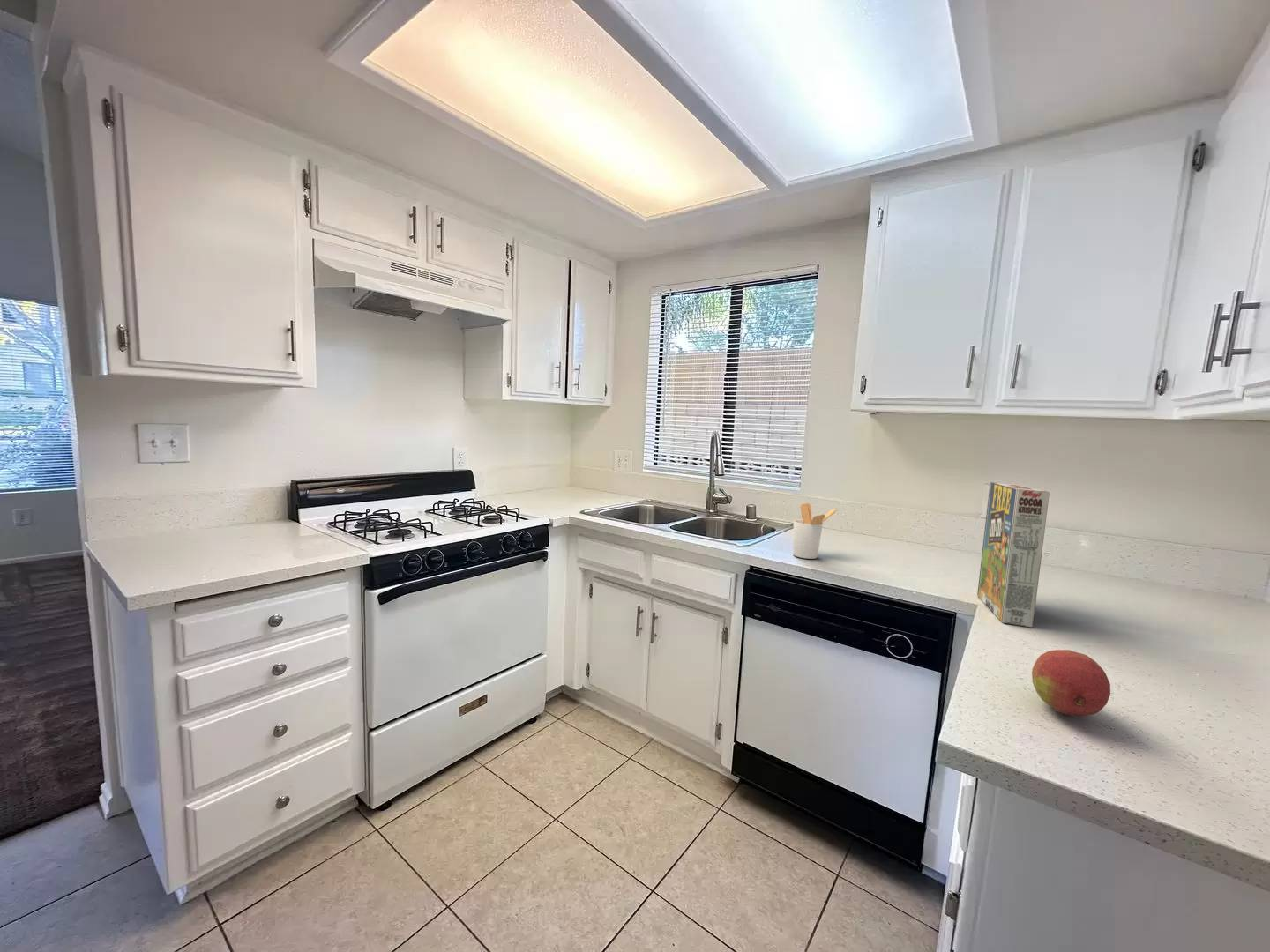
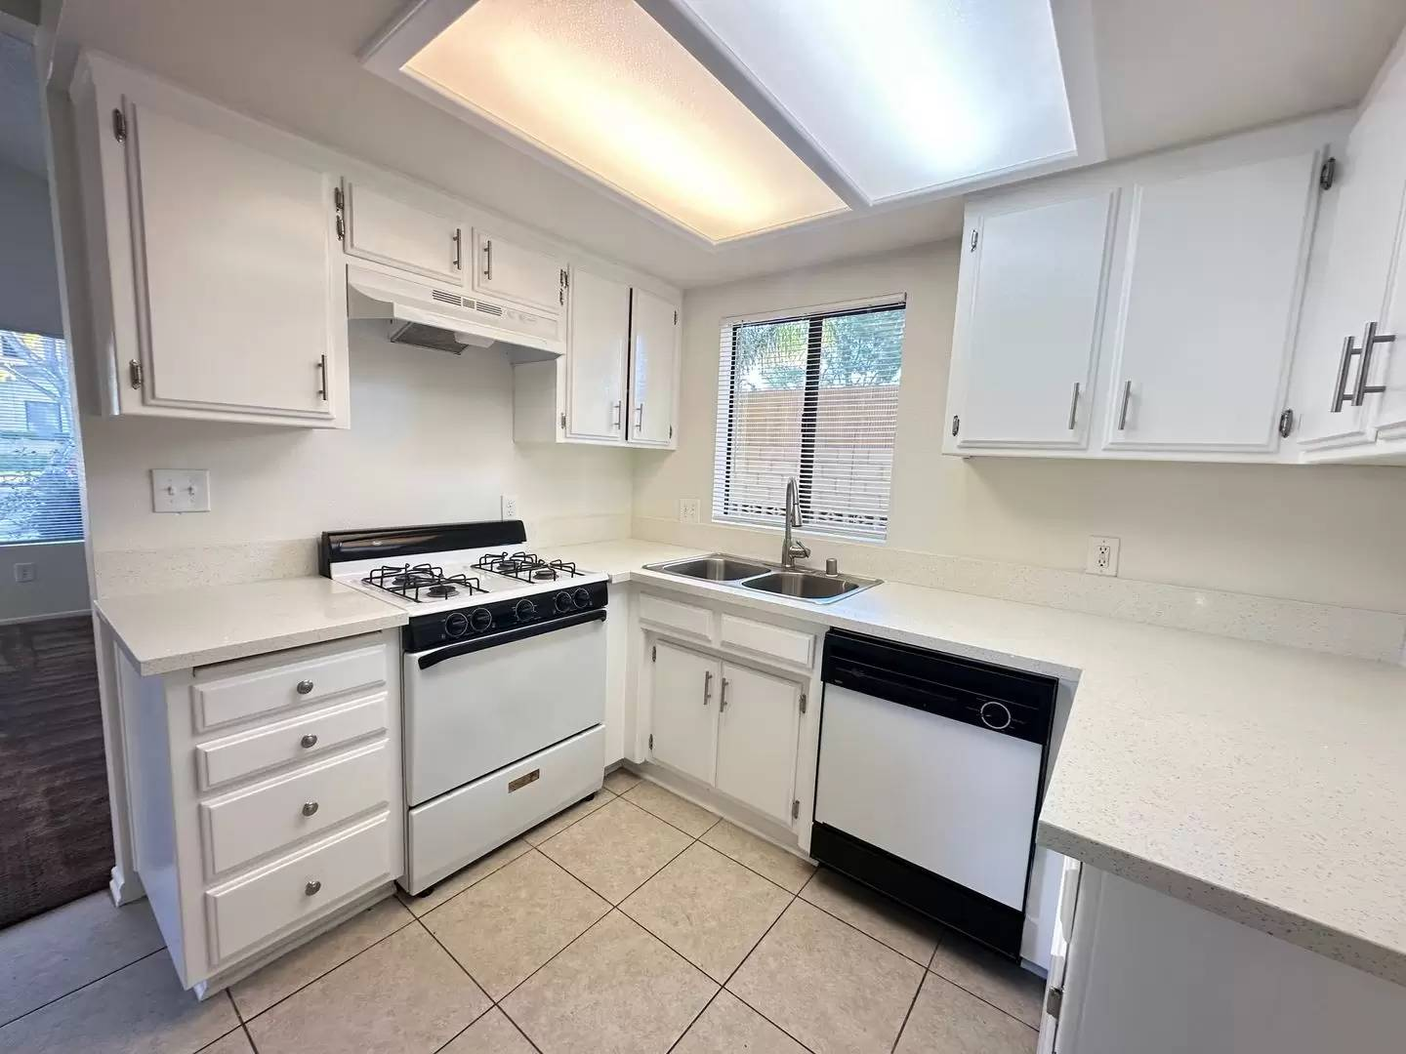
- cereal box (1009, 548)
- fruit (1068, 681)
- utensil holder (814, 531)
